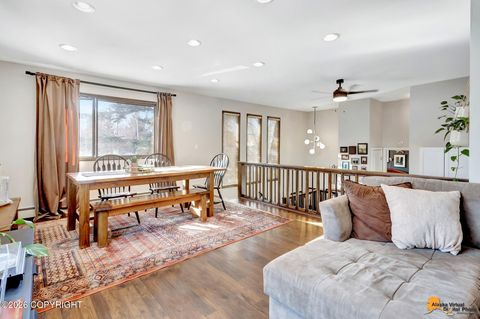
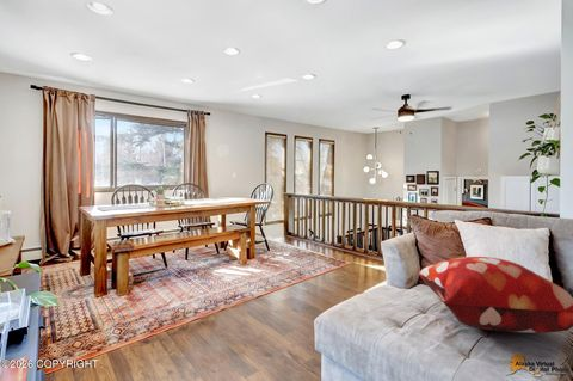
+ decorative pillow (487, 289)
